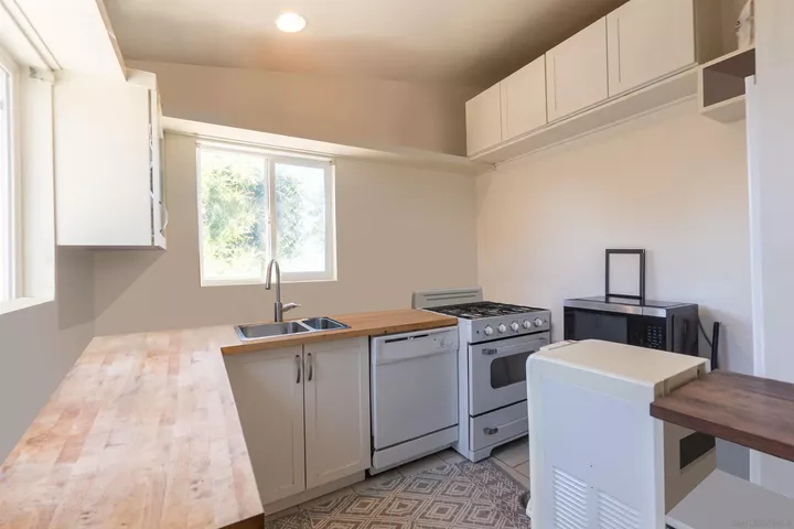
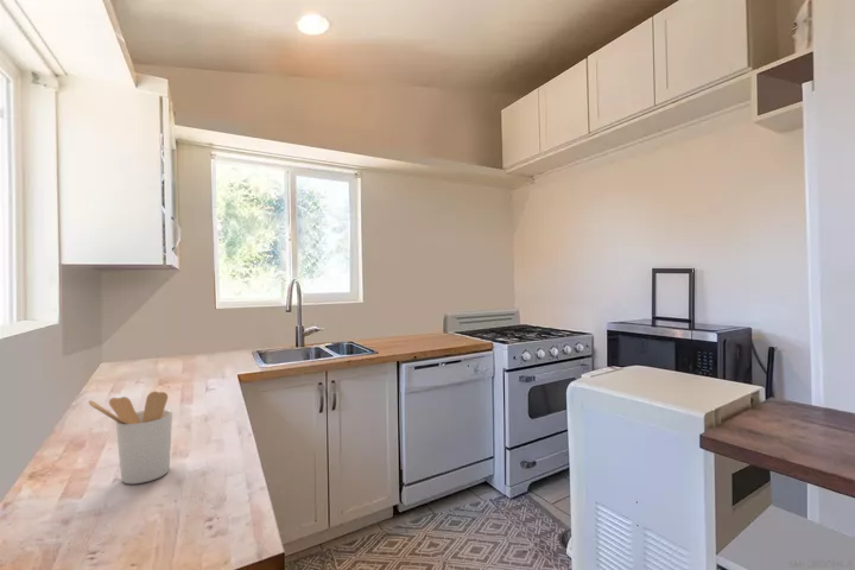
+ utensil holder (131, 435)
